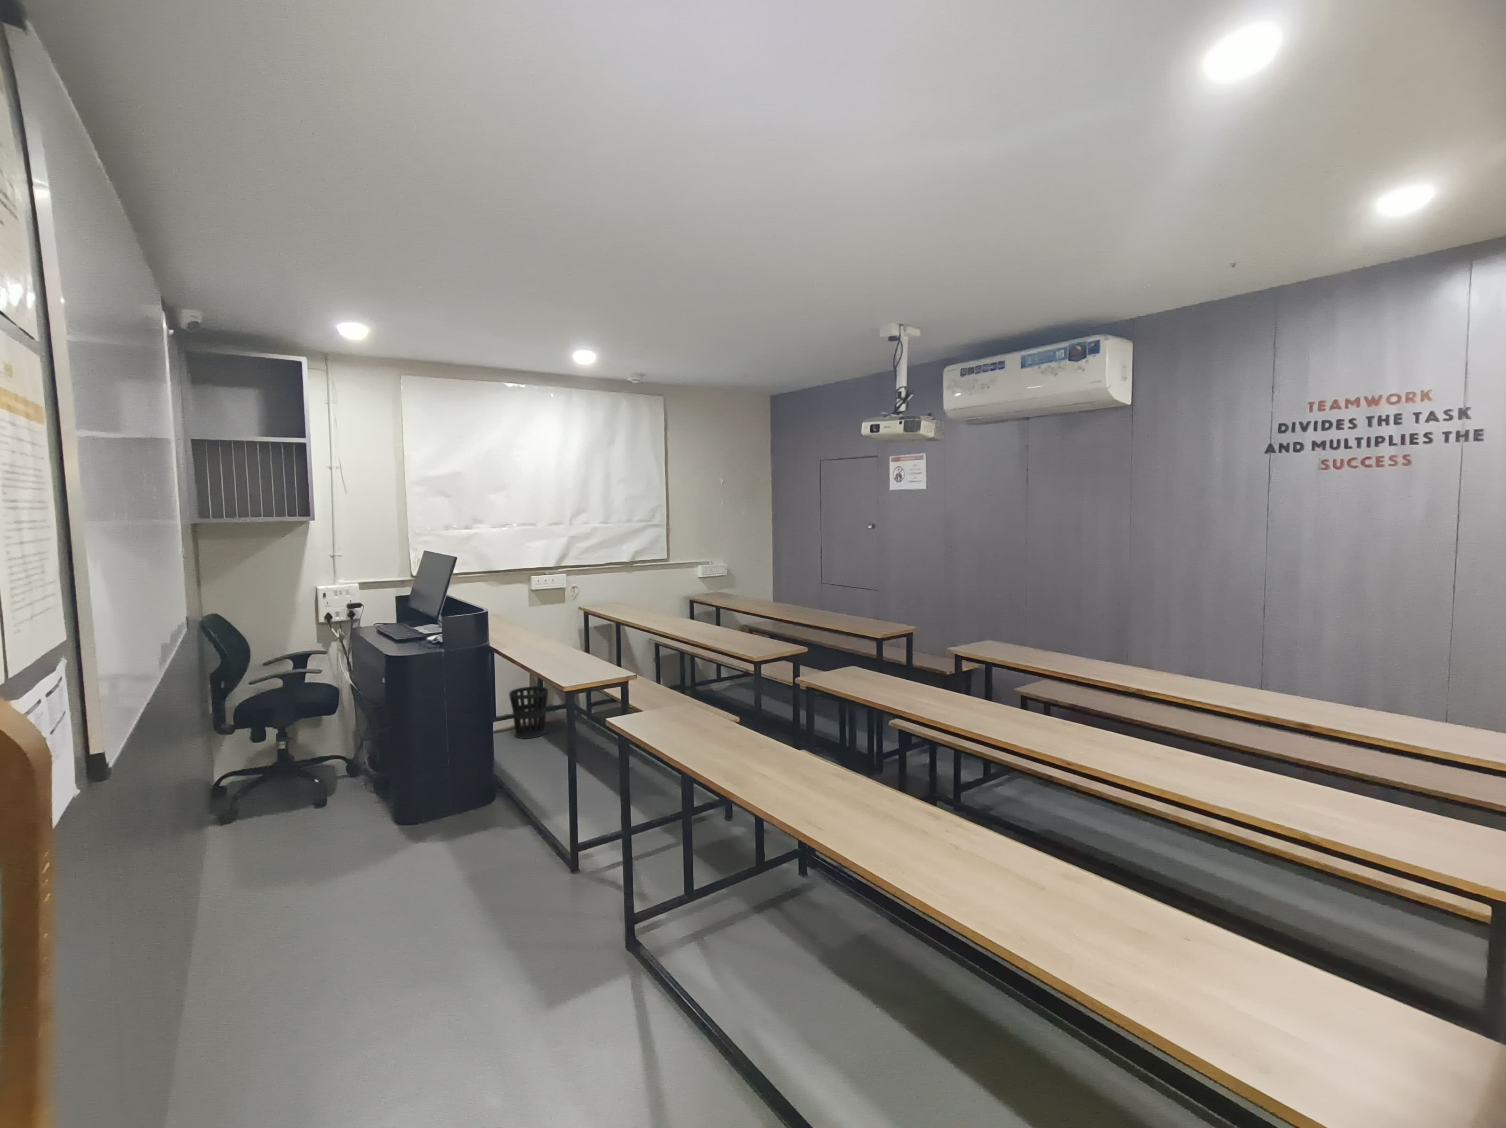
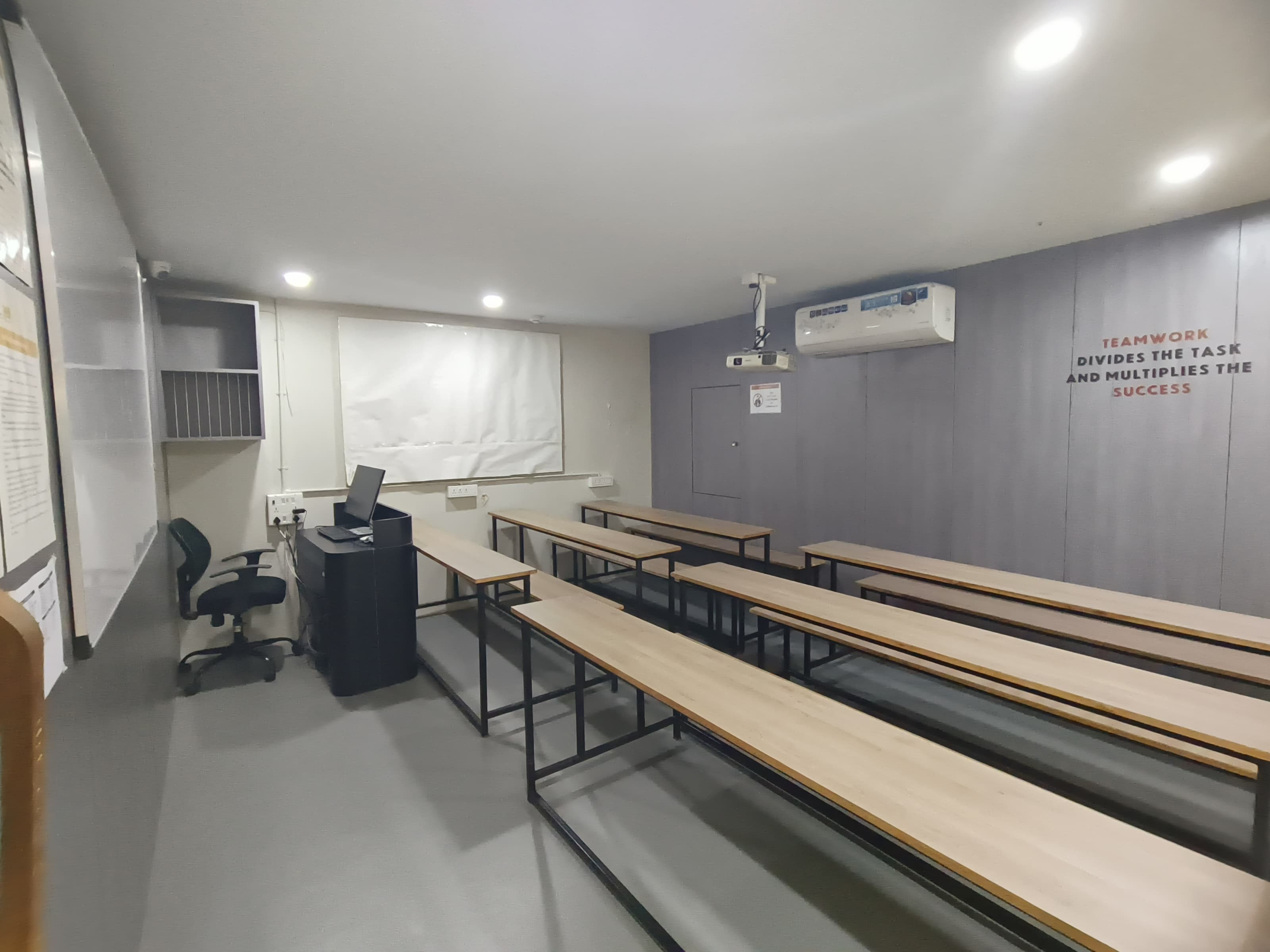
- wastebasket (529, 712)
